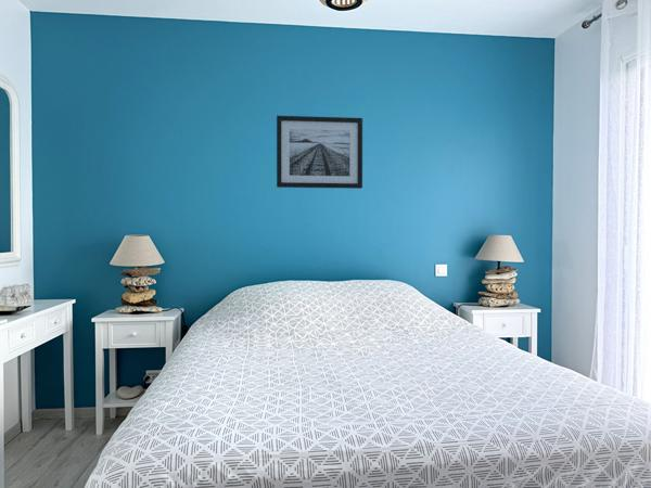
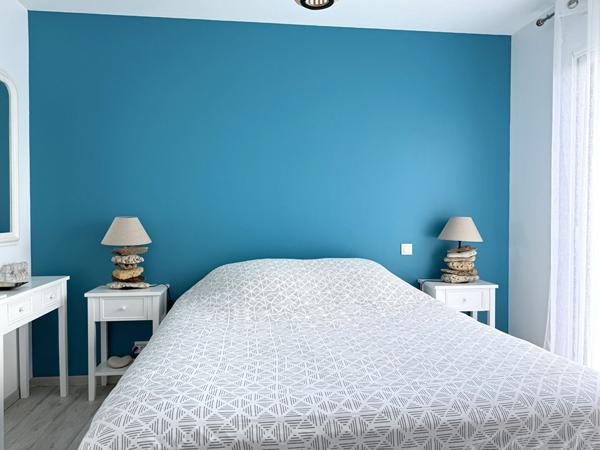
- wall art (319, 152)
